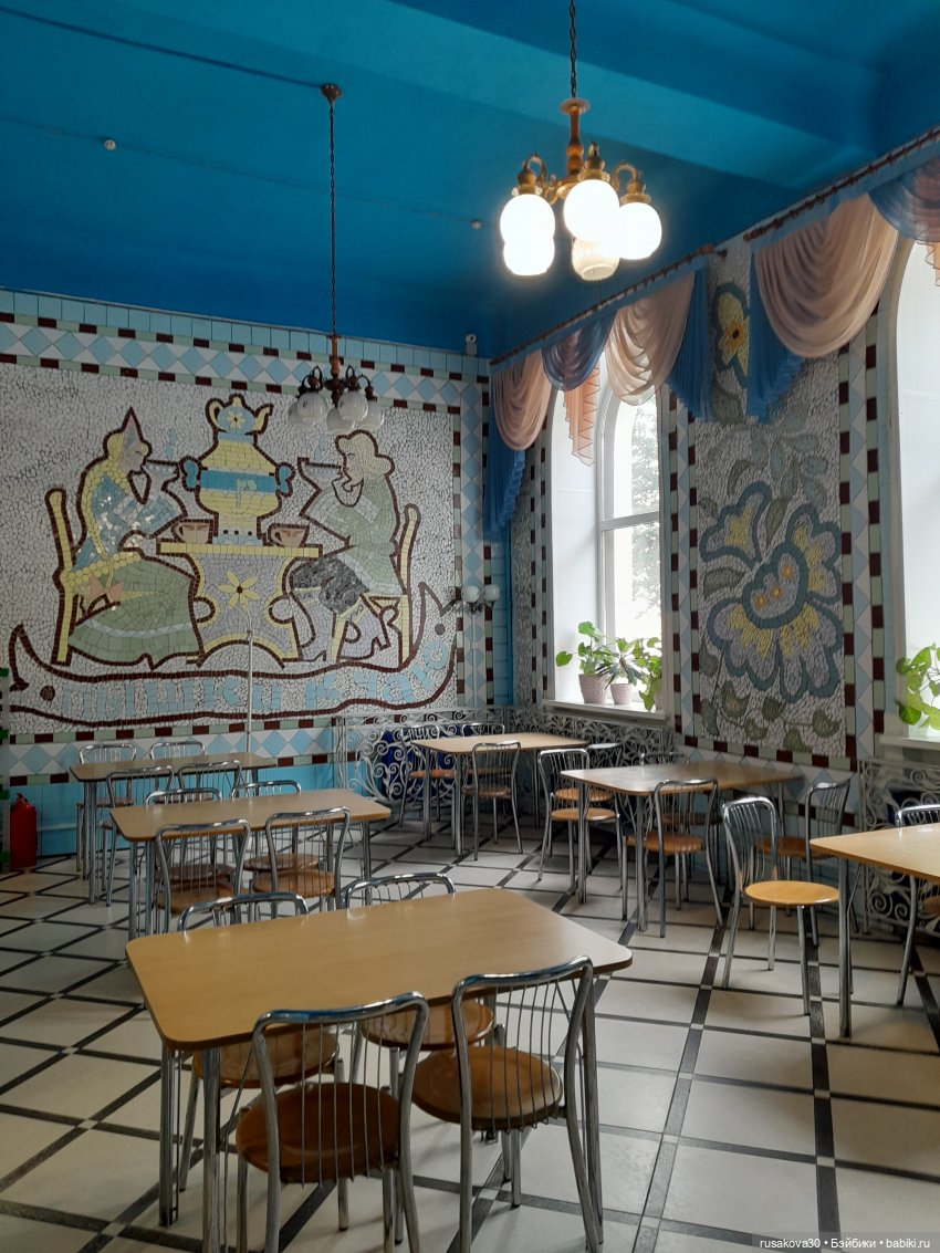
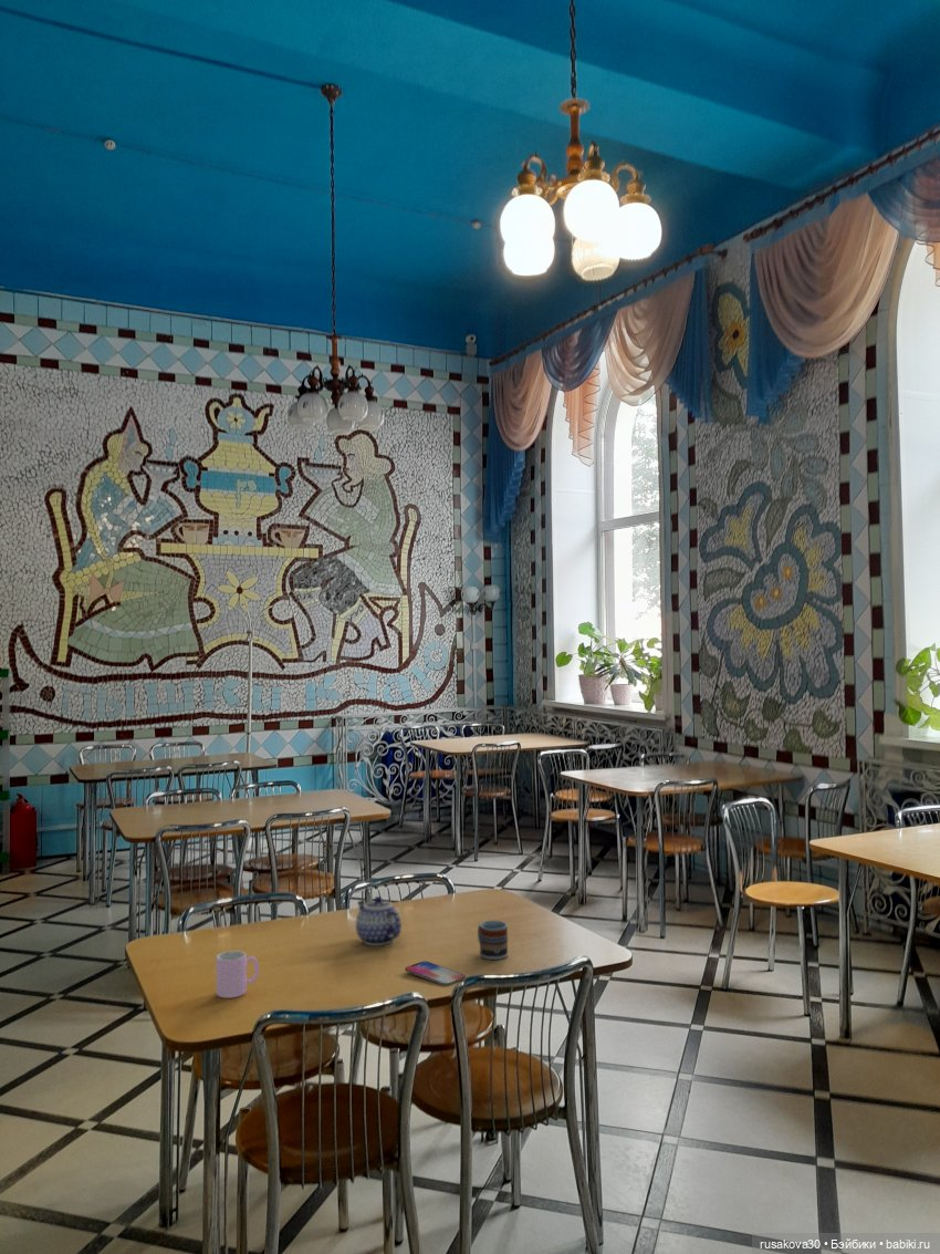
+ smartphone (435, 973)
+ cup (490, 939)
+ teapot (378, 919)
+ cup (238, 972)
